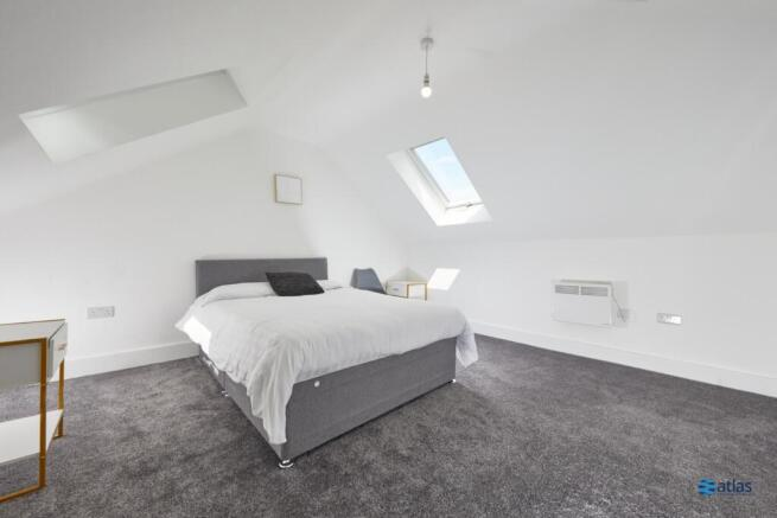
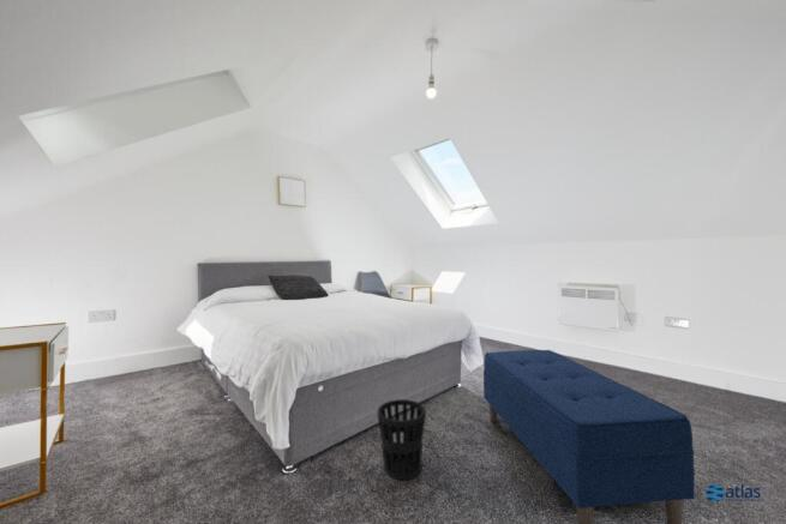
+ wastebasket (403, 438)
+ bench (559, 418)
